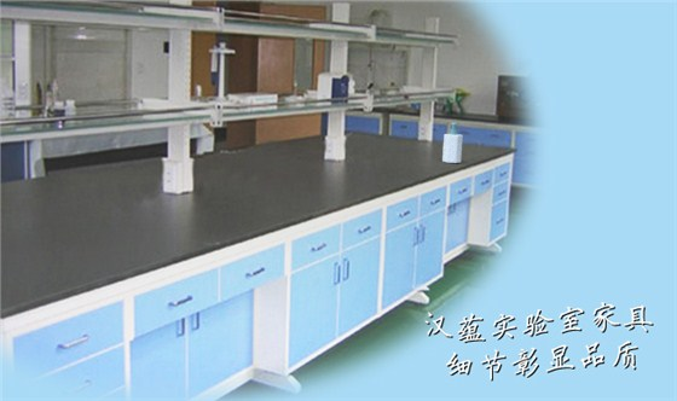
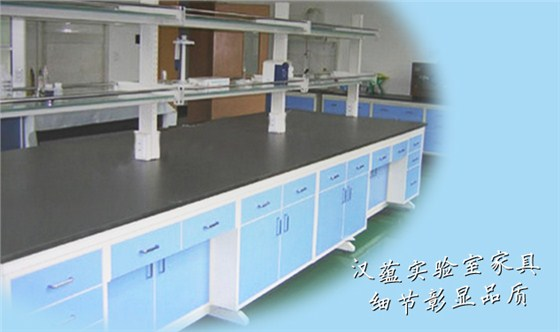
- soap bottle (452, 143)
